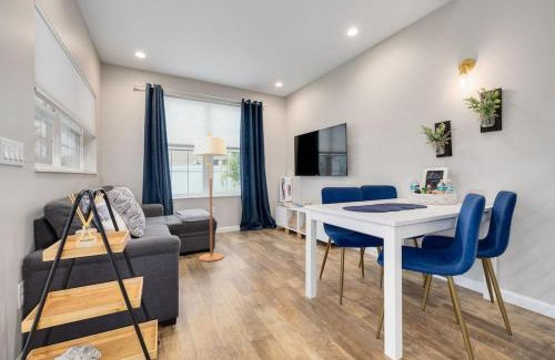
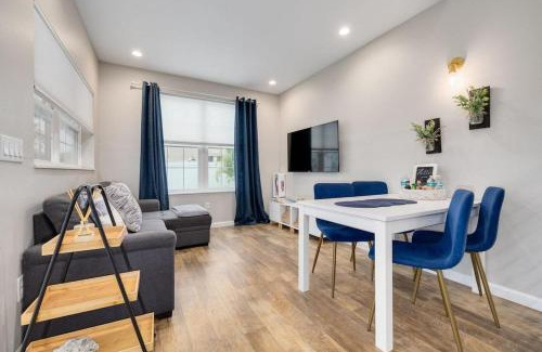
- floor lamp (210, 195)
